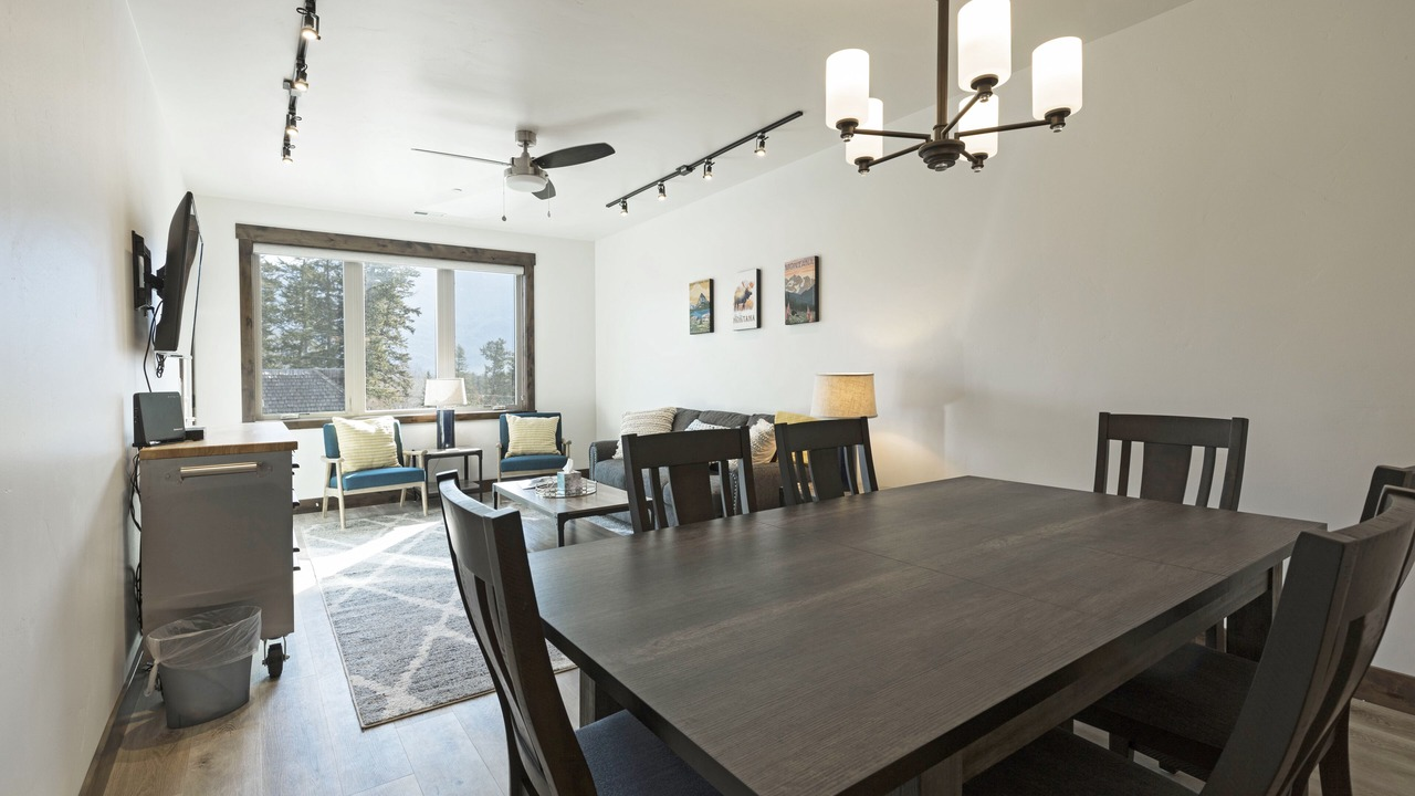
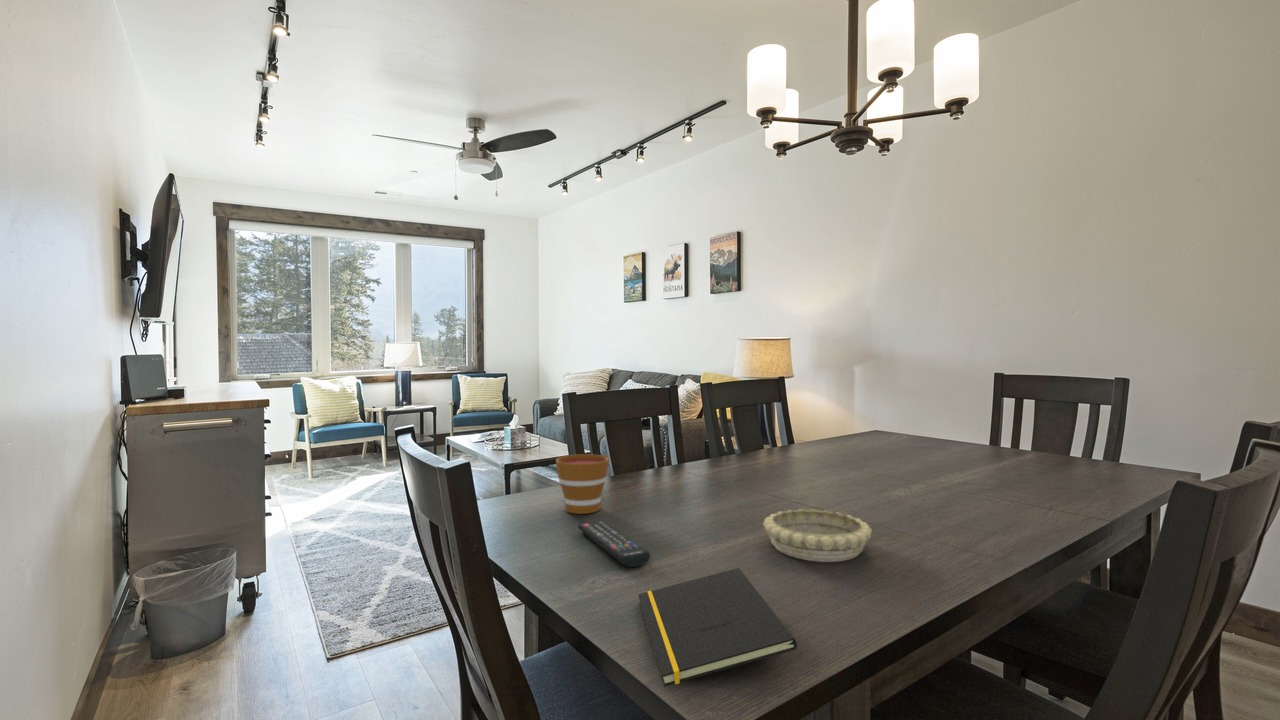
+ remote control (611, 541)
+ notepad (707, 618)
+ decorative bowl (816, 534)
+ cup (579, 483)
